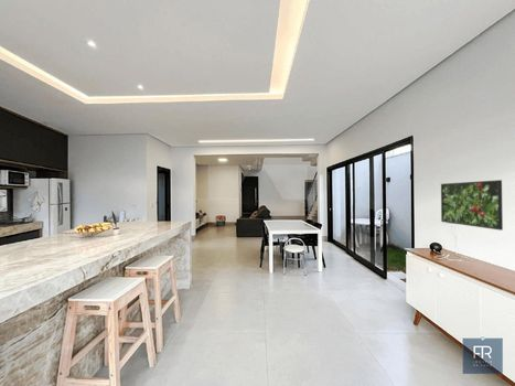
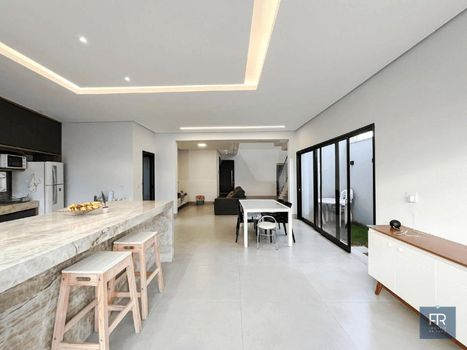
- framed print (466, 203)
